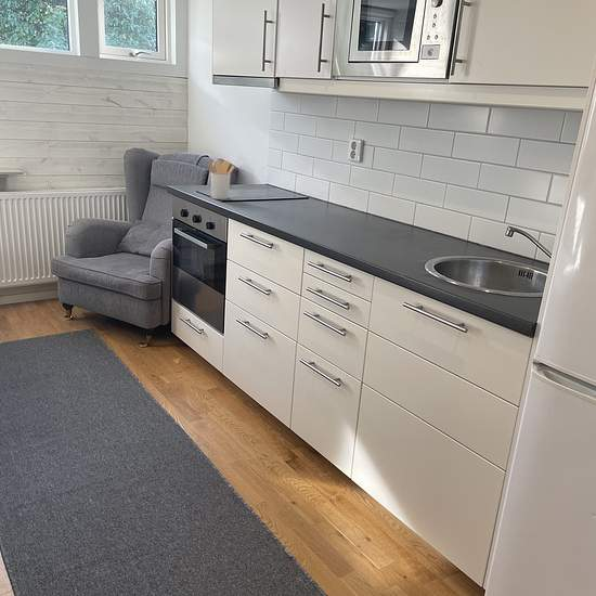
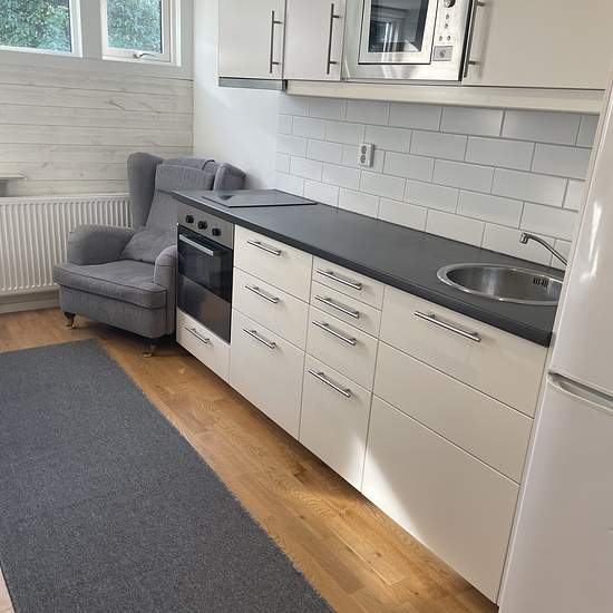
- utensil holder (220, 179)
